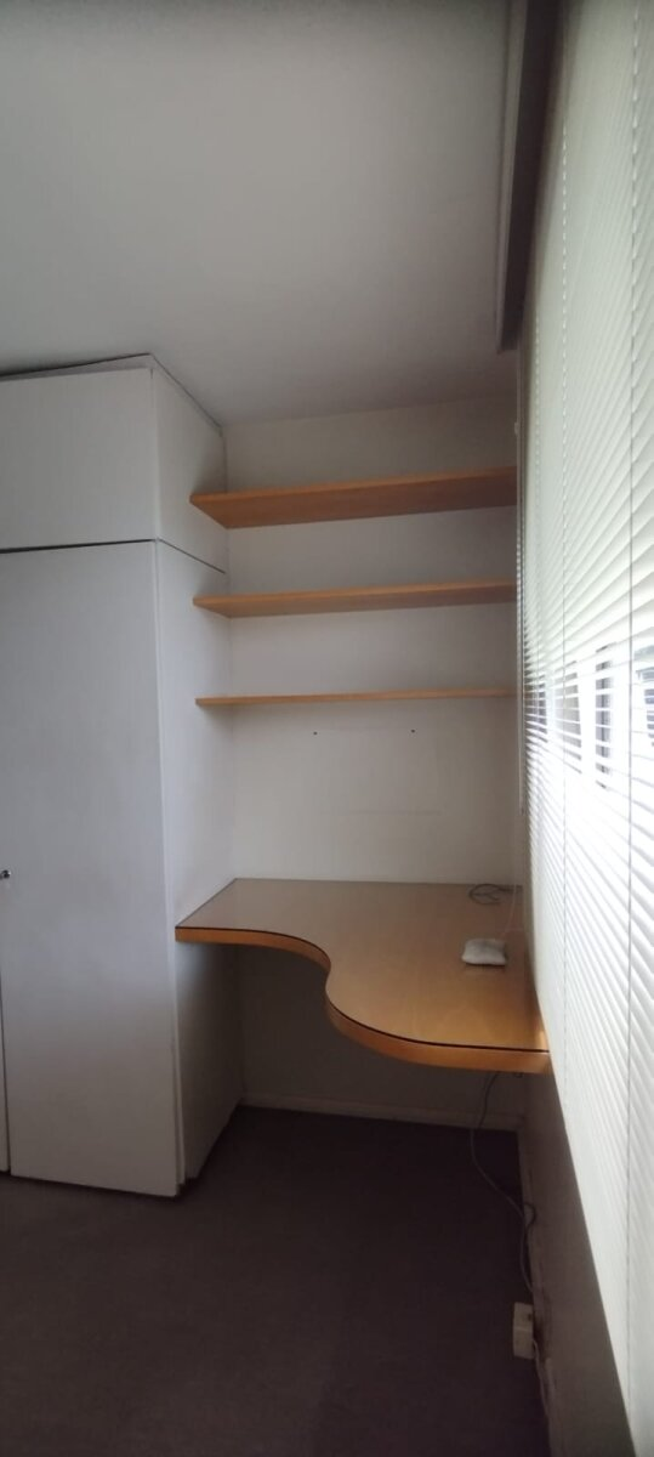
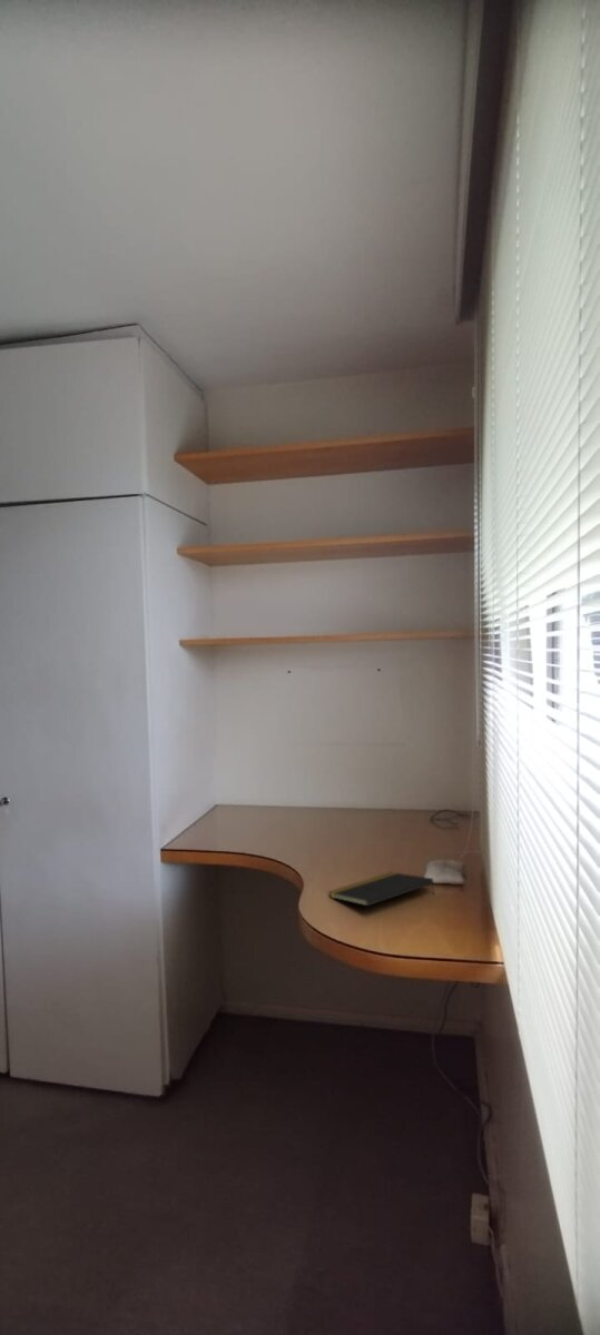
+ notepad (381, 888)
